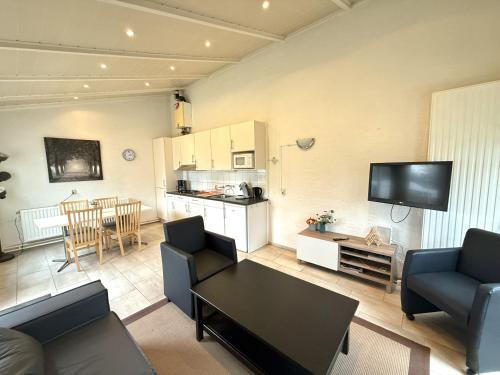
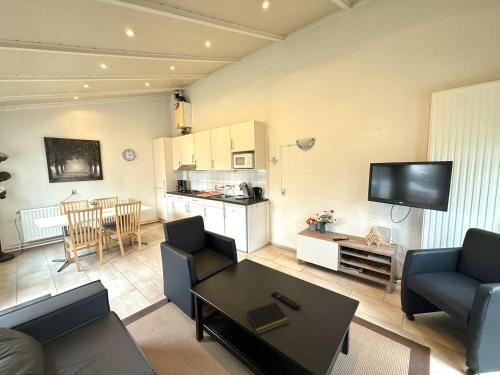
+ remote control (285, 300)
+ notepad (267, 316)
